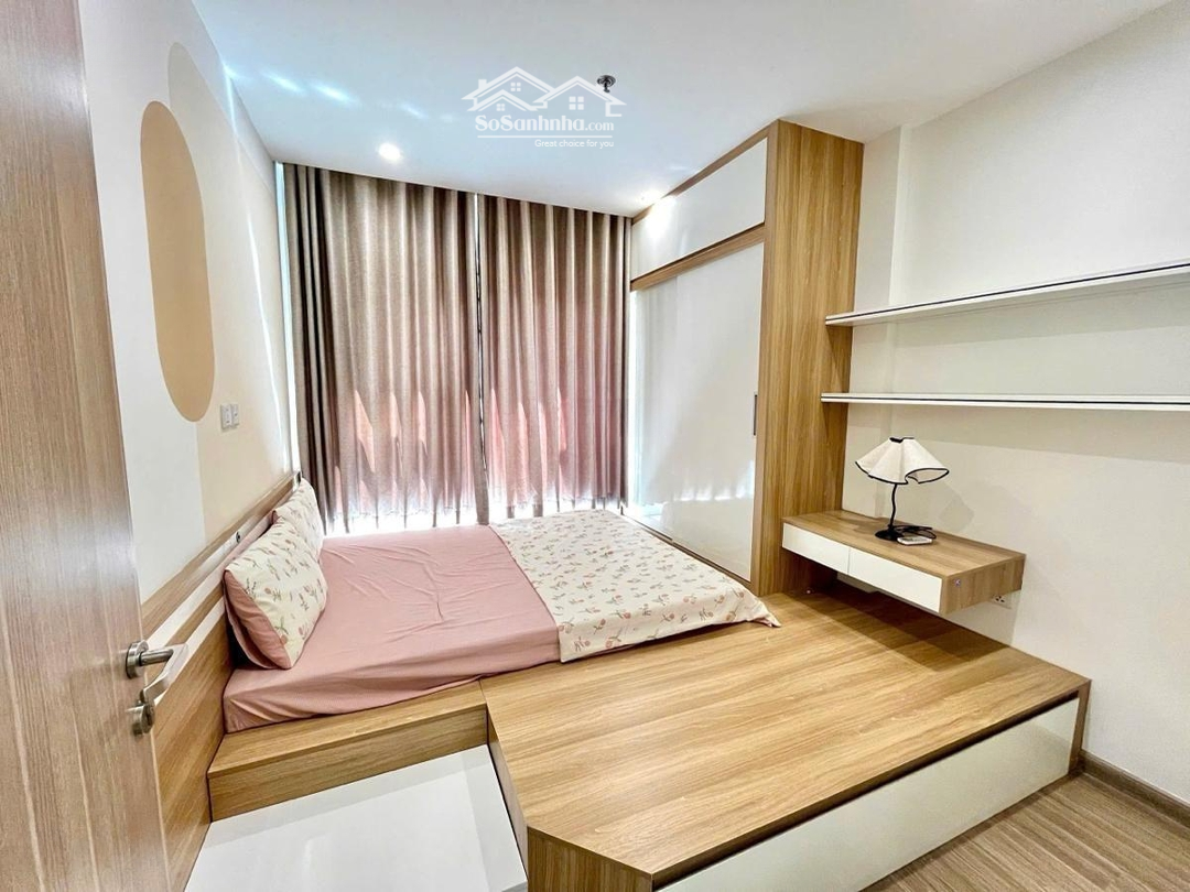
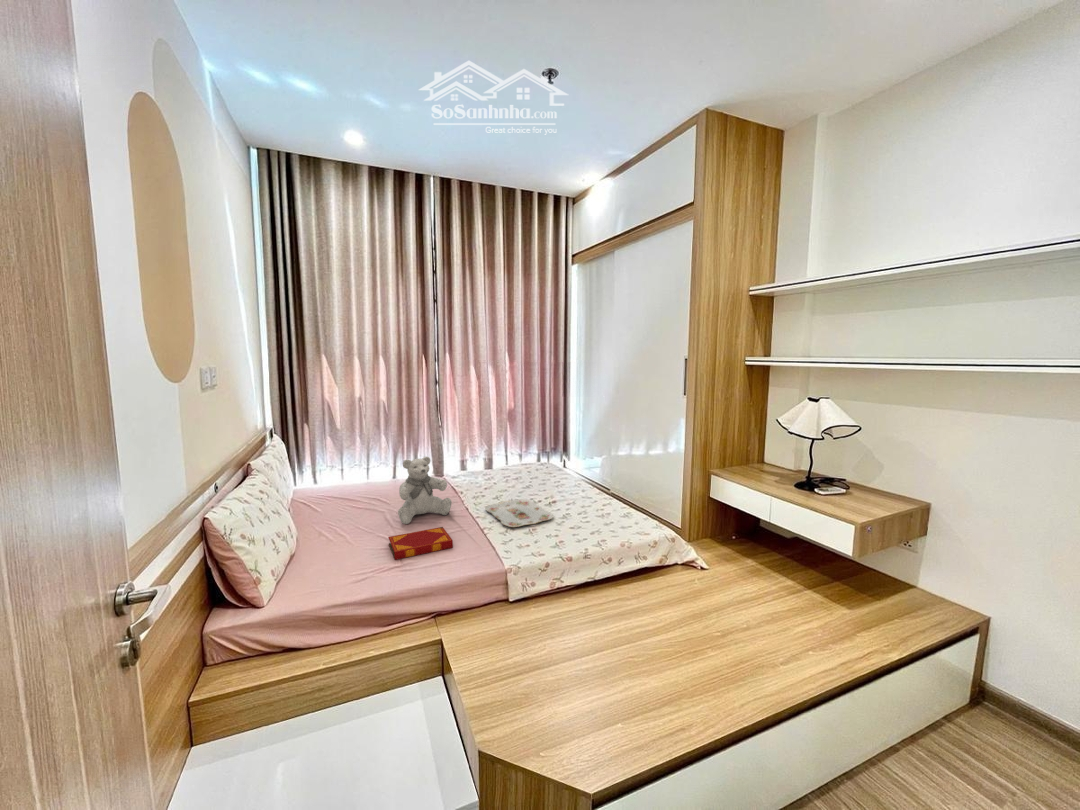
+ serving tray (518, 512)
+ teddy bear (424, 489)
+ hardback book (420, 542)
